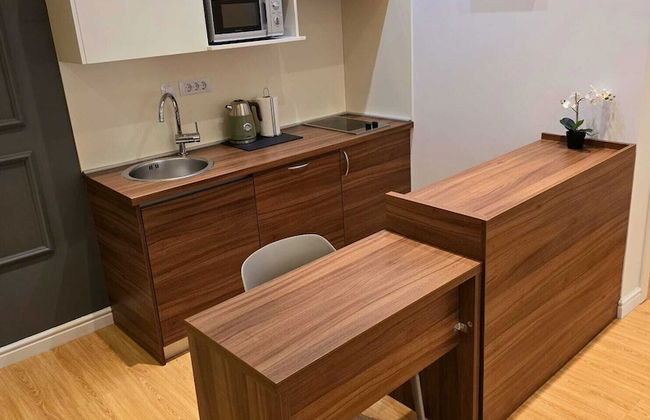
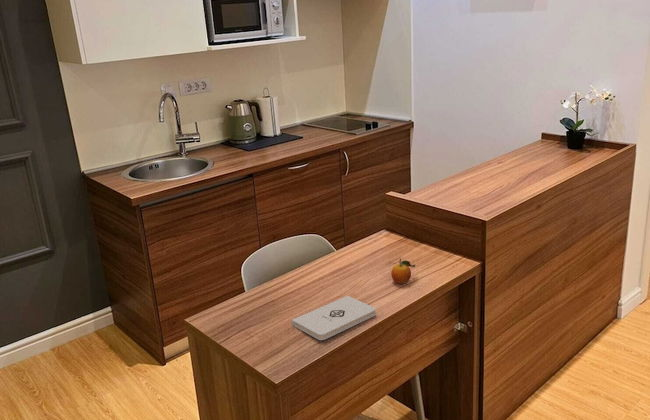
+ fruit (405, 268)
+ notepad (335, 316)
